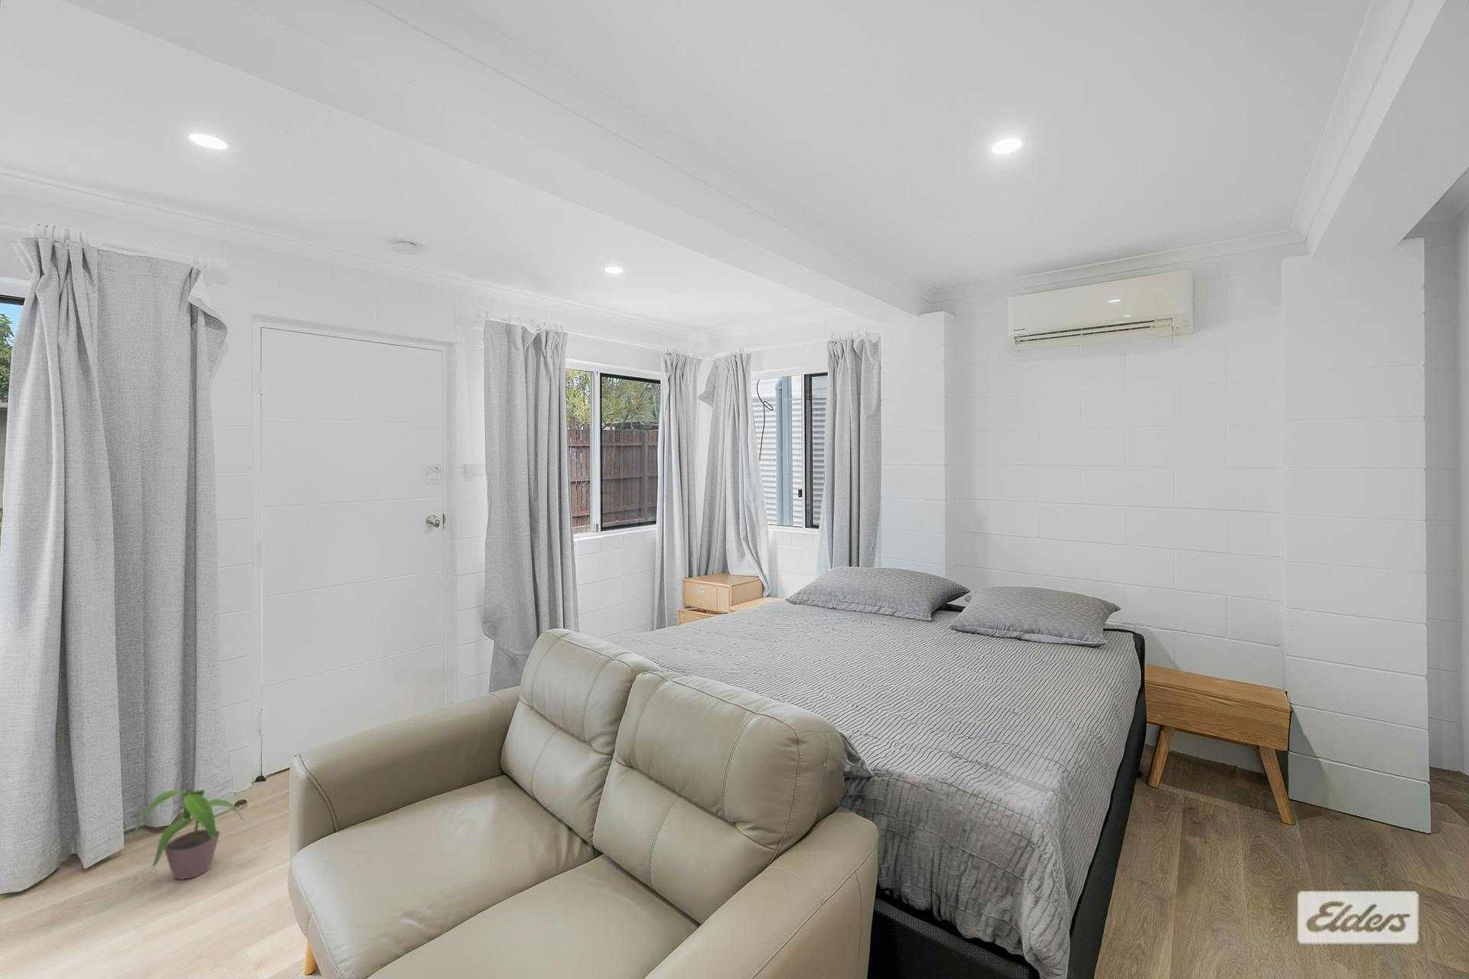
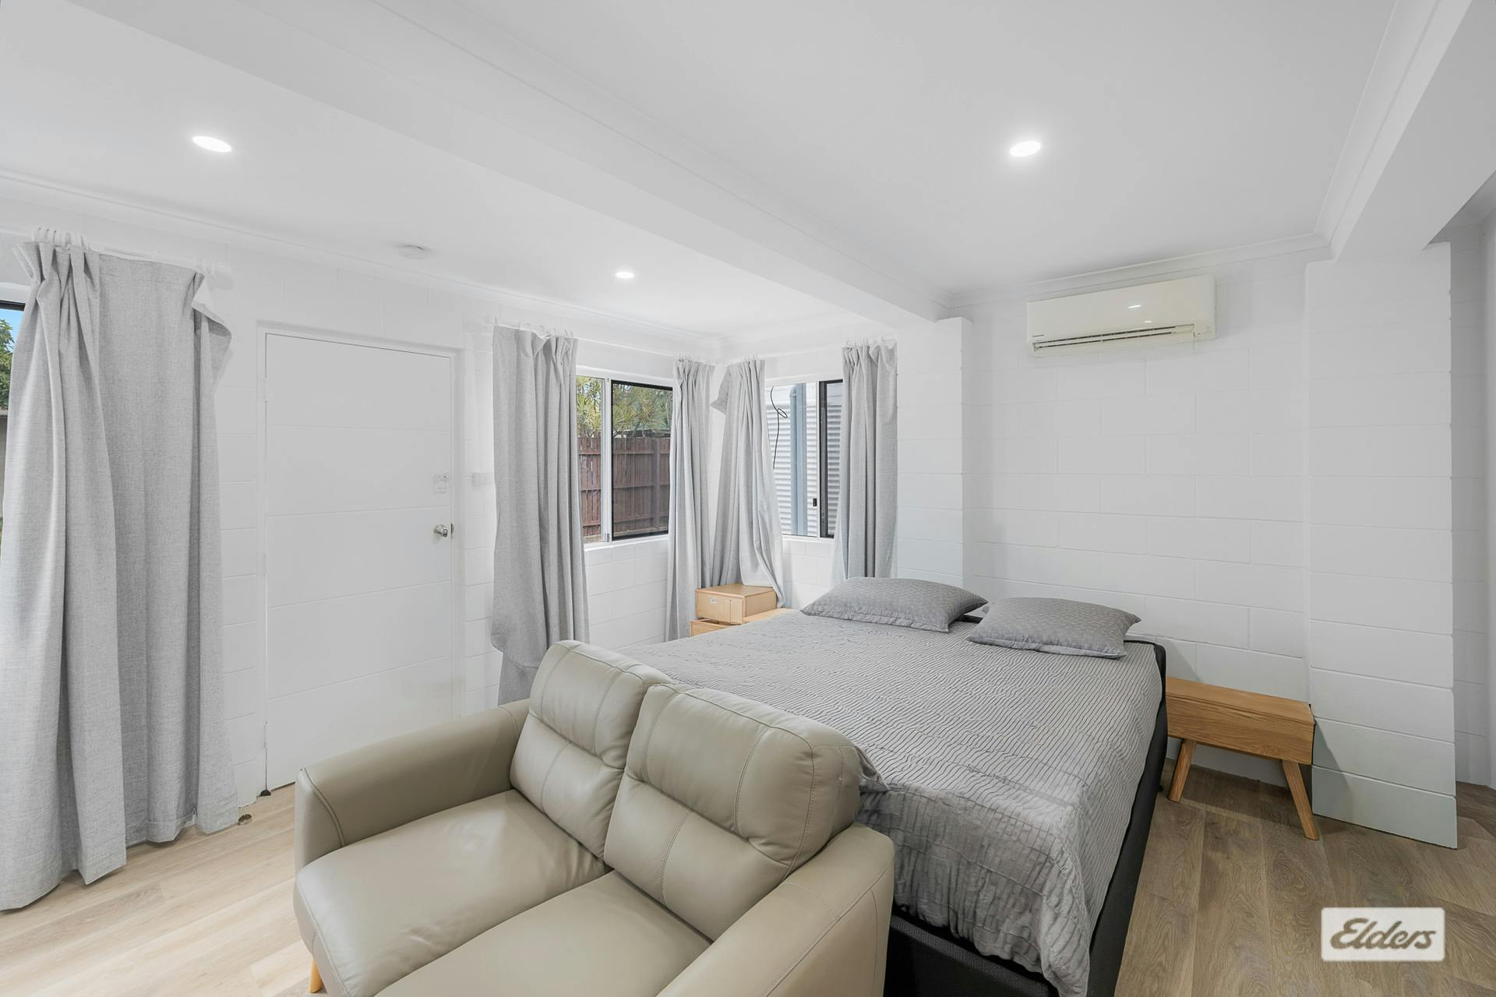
- potted plant (191, 831)
